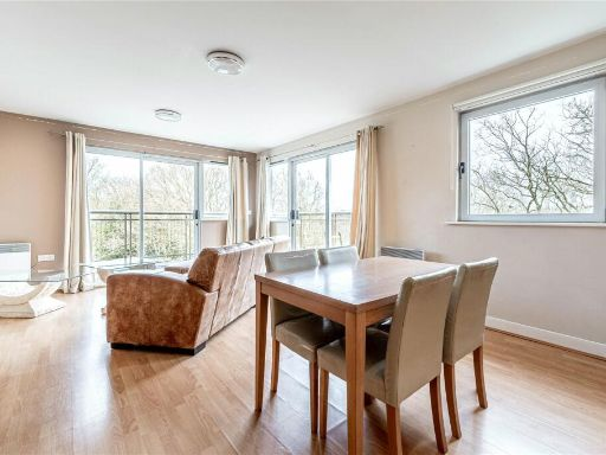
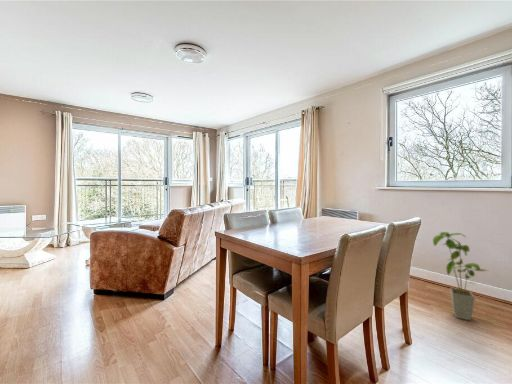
+ house plant (456, 275)
